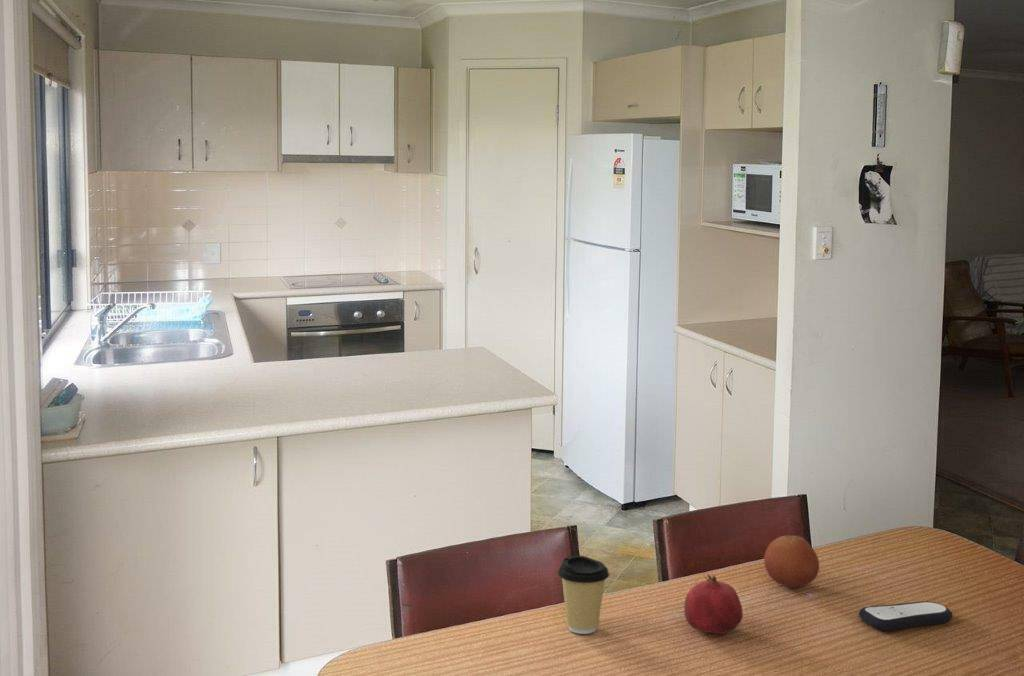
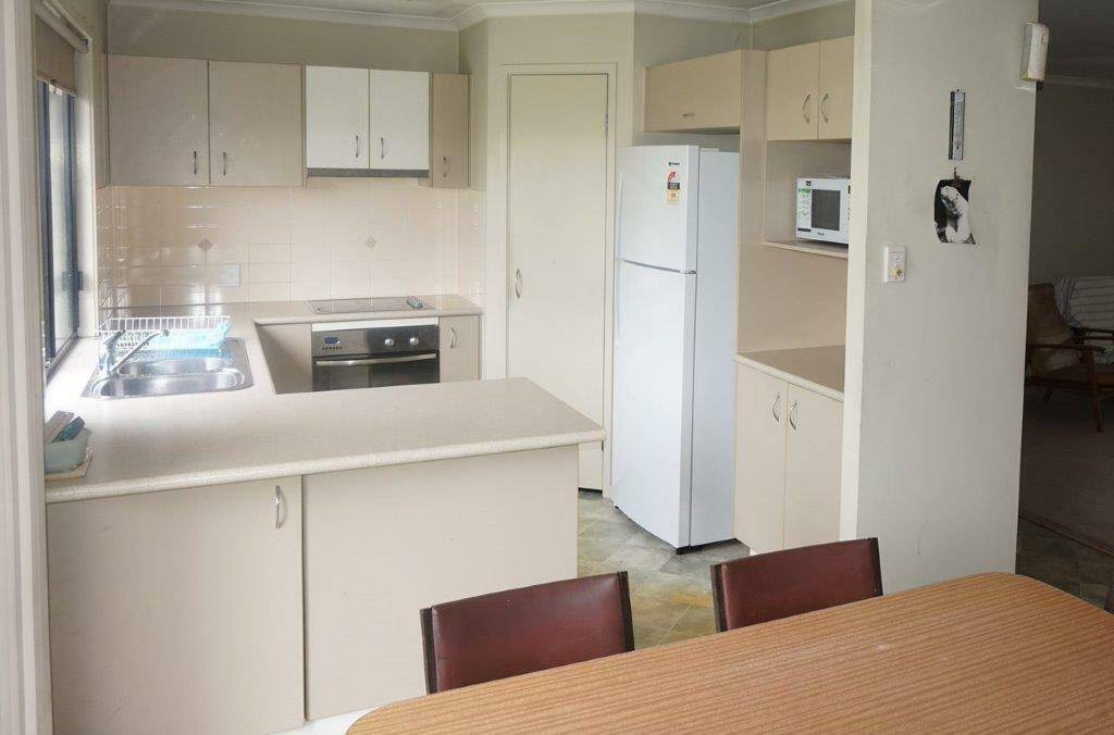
- coffee cup (583, 595)
- fruit (713, 602)
- fruit (791, 560)
- remote control (906, 614)
